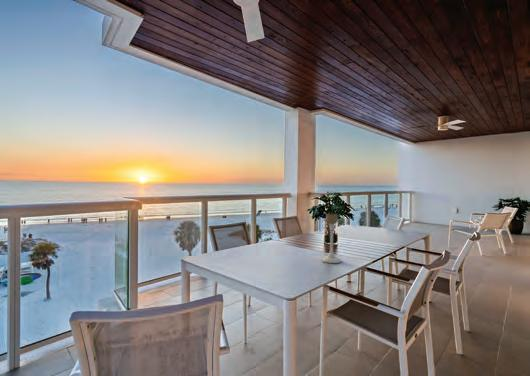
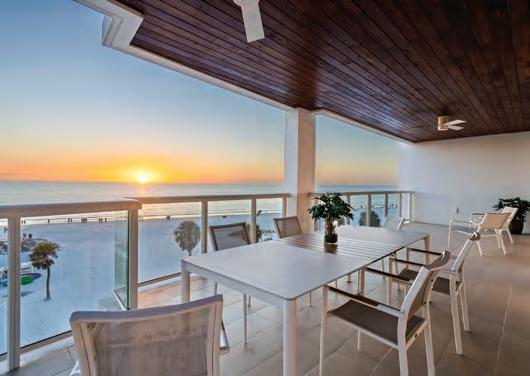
- candle holder (331, 237)
